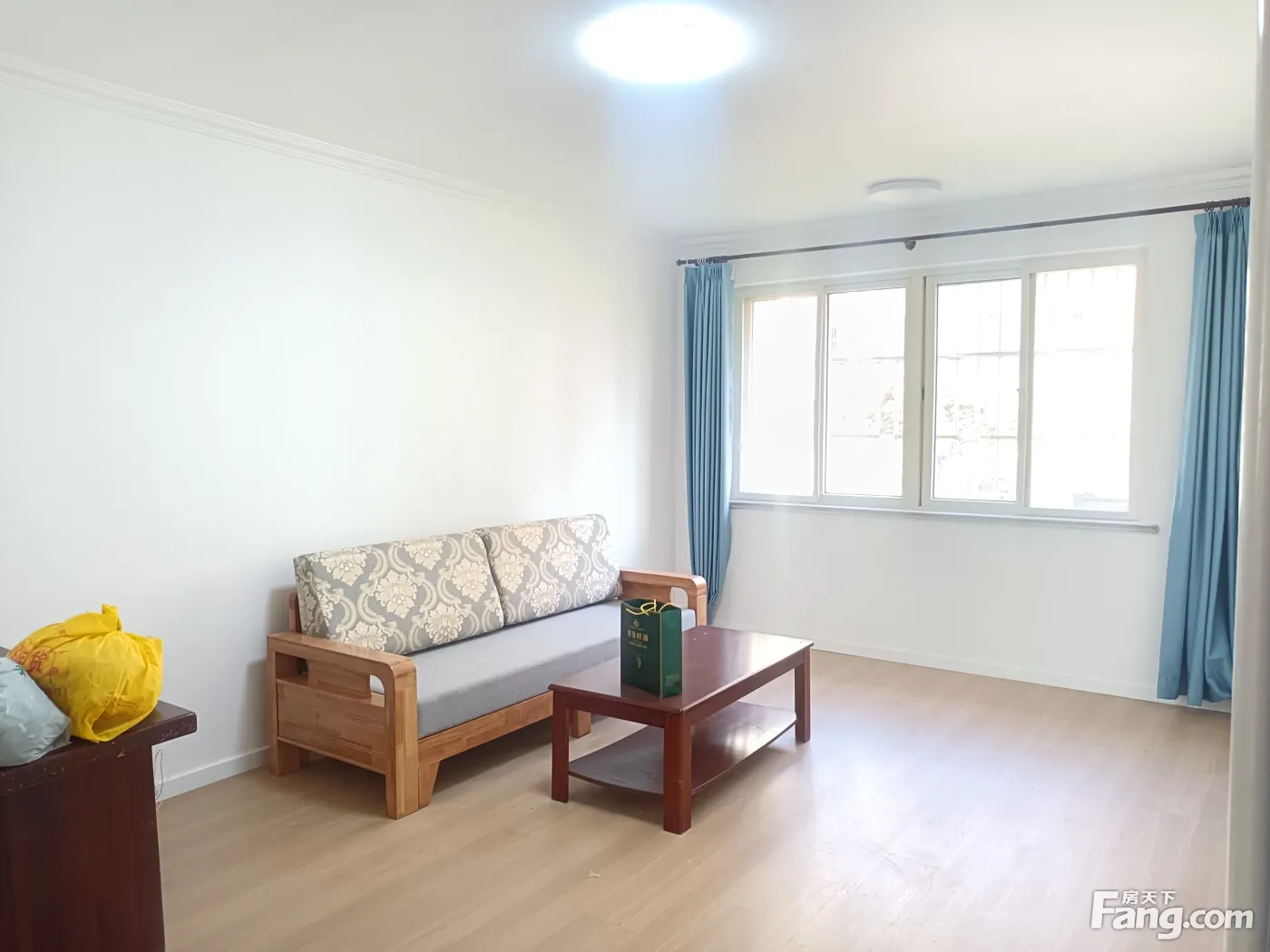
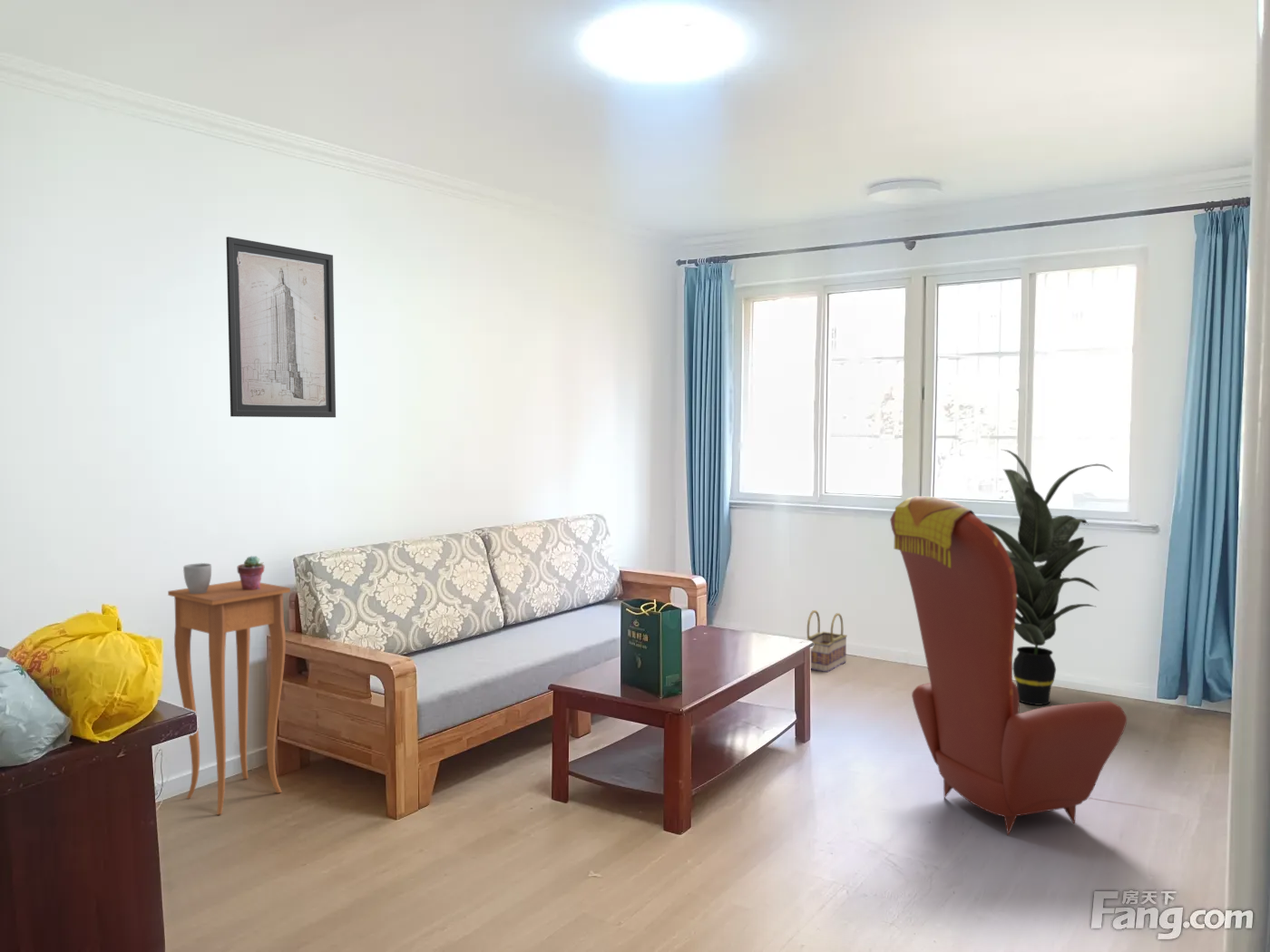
+ wall art (284, 332)
+ side table (238, 693)
+ armchair (992, 656)
+ indoor plant (1028, 574)
+ potted succulent (250, 571)
+ mug (195, 578)
+ basket (825, 638)
